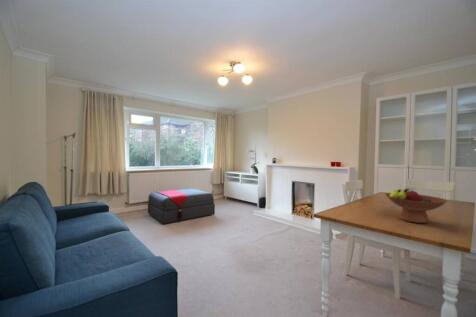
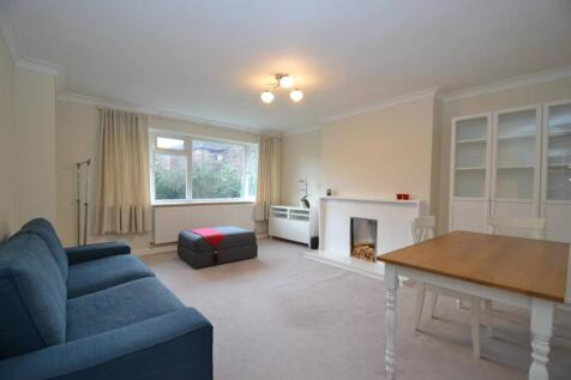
- fruit bowl (414, 204)
